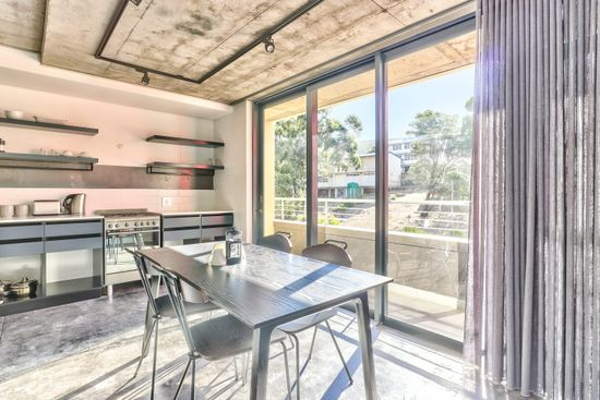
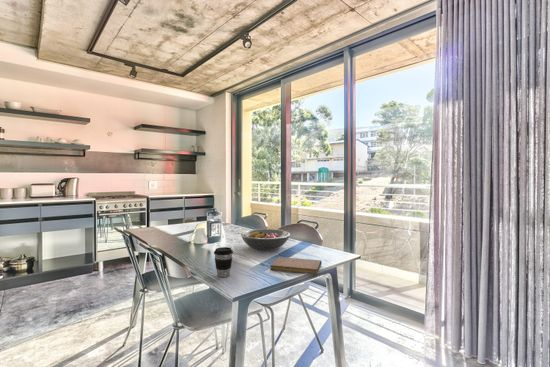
+ notebook (296, 264)
+ fruit bowl (265, 238)
+ coffee cup (223, 262)
